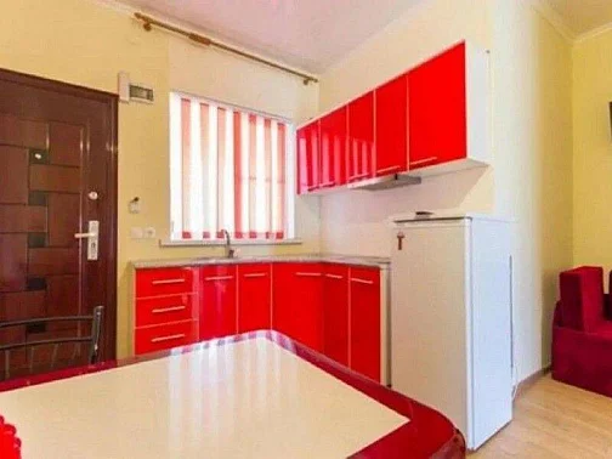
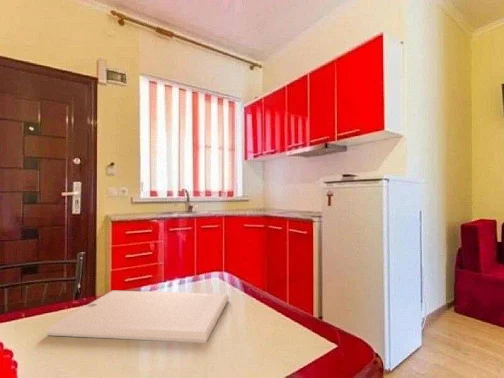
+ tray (150, 311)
